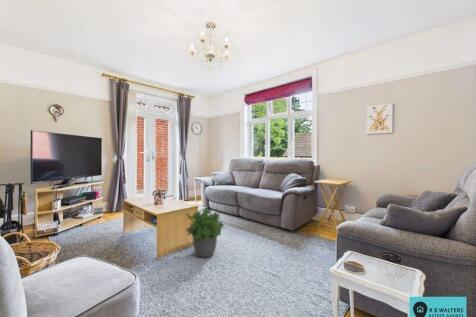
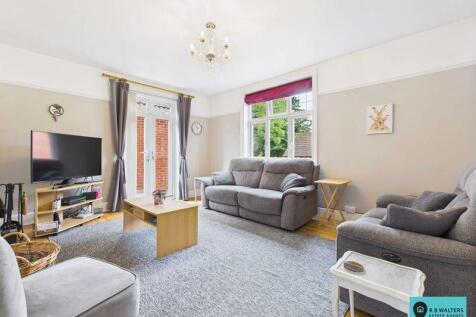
- potted plant (205, 230)
